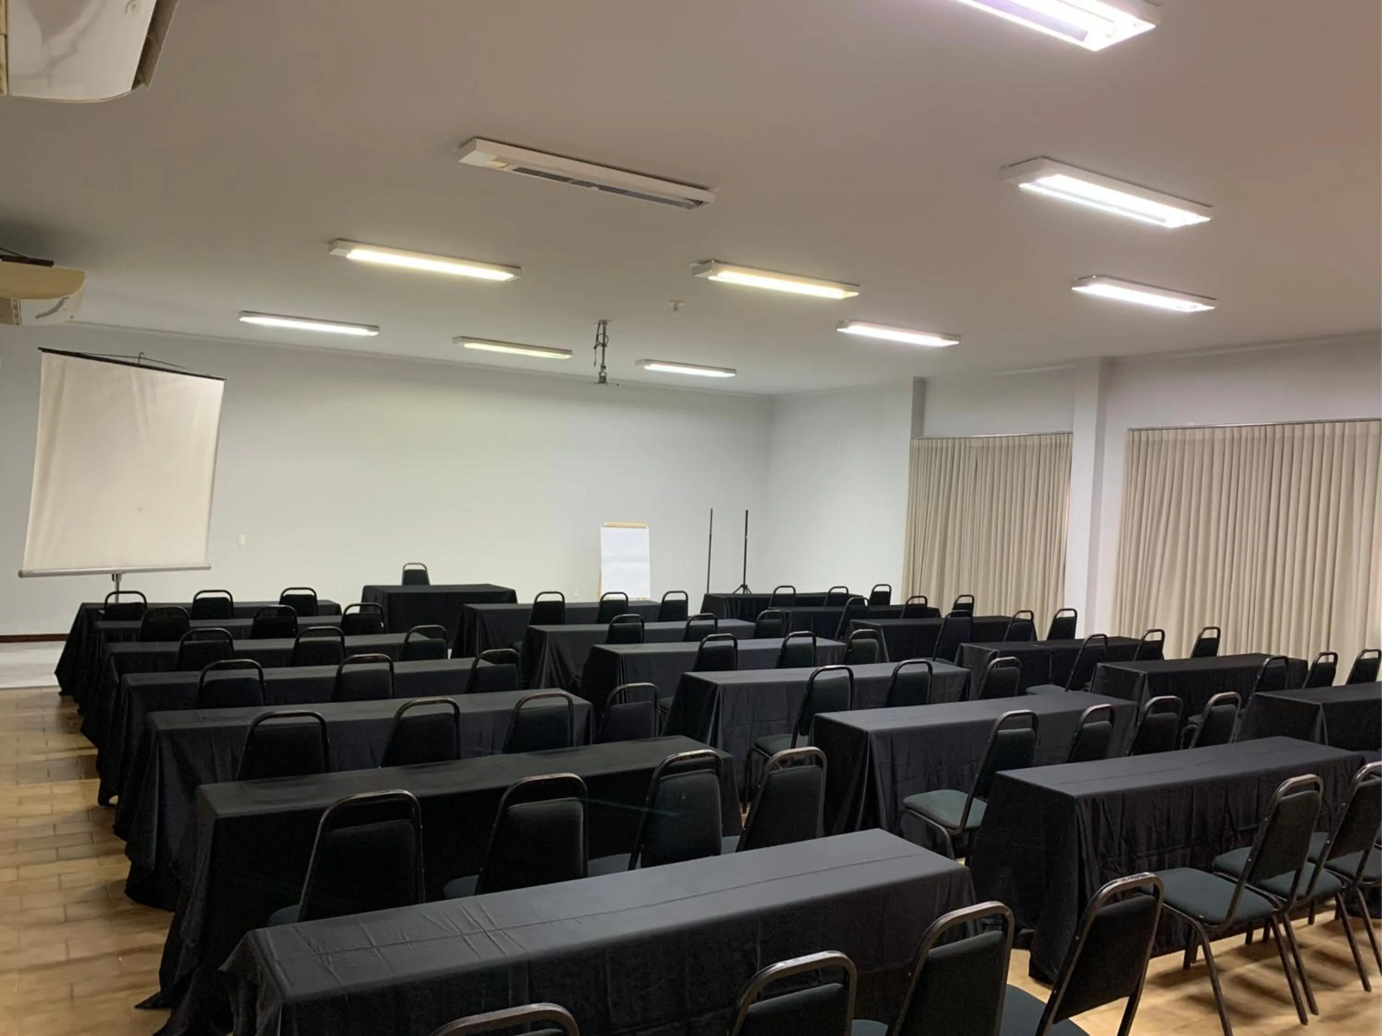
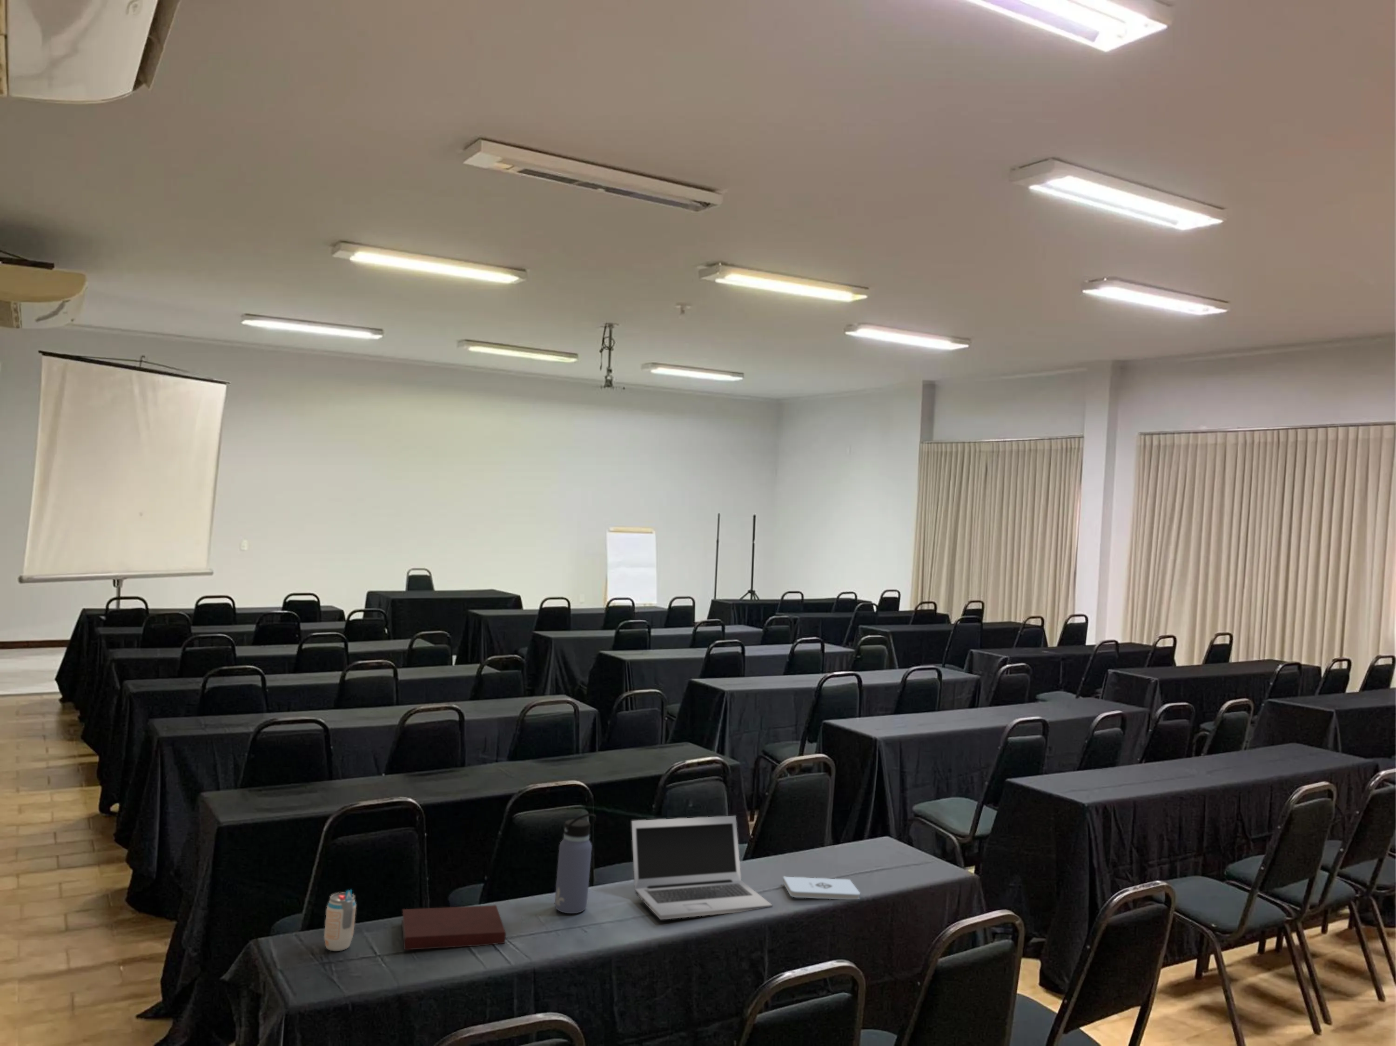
+ beverage can (341, 916)
+ laptop (700, 864)
+ notebook (452, 926)
+ notepad (821, 888)
+ water bottle (575, 859)
